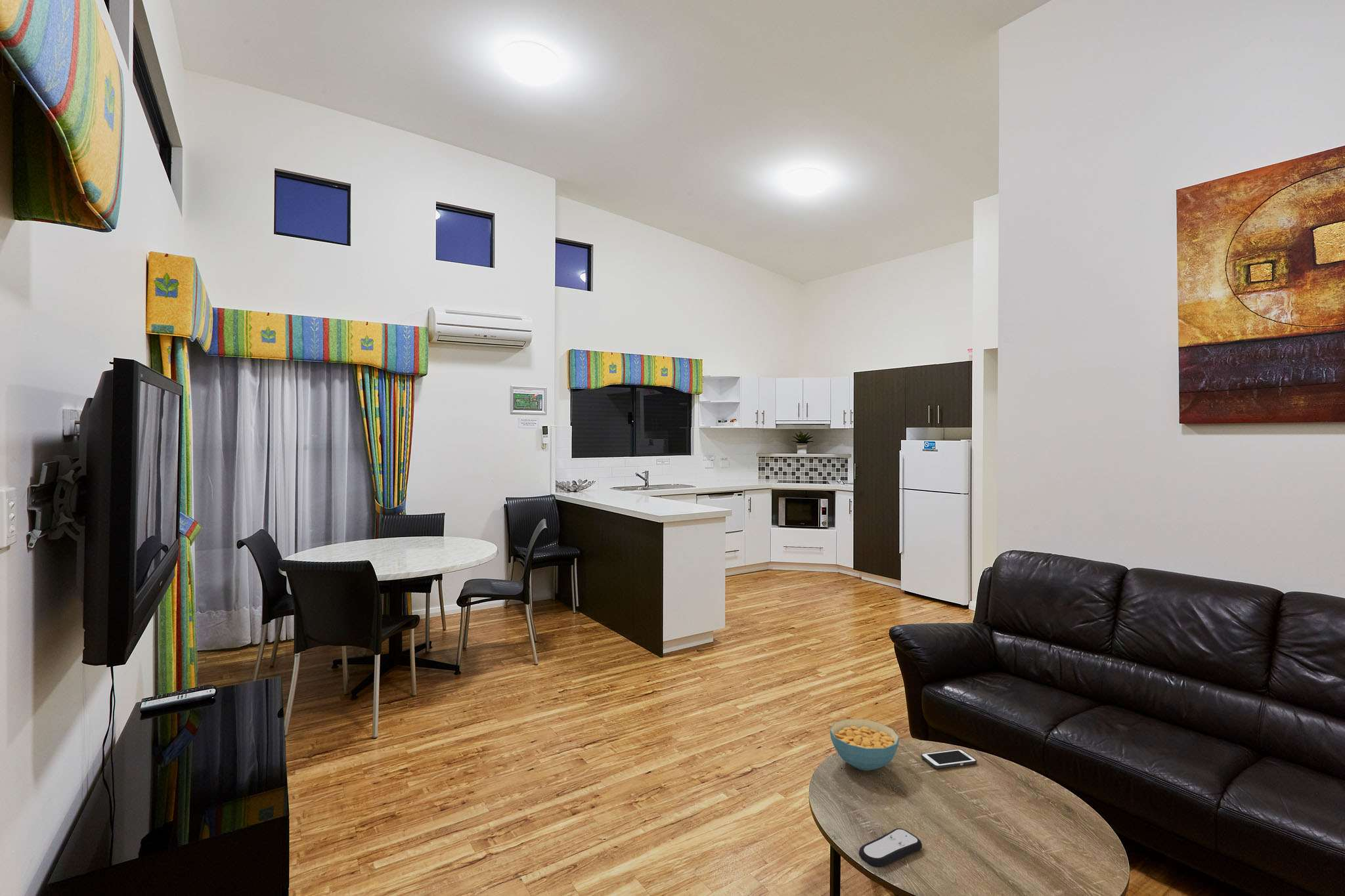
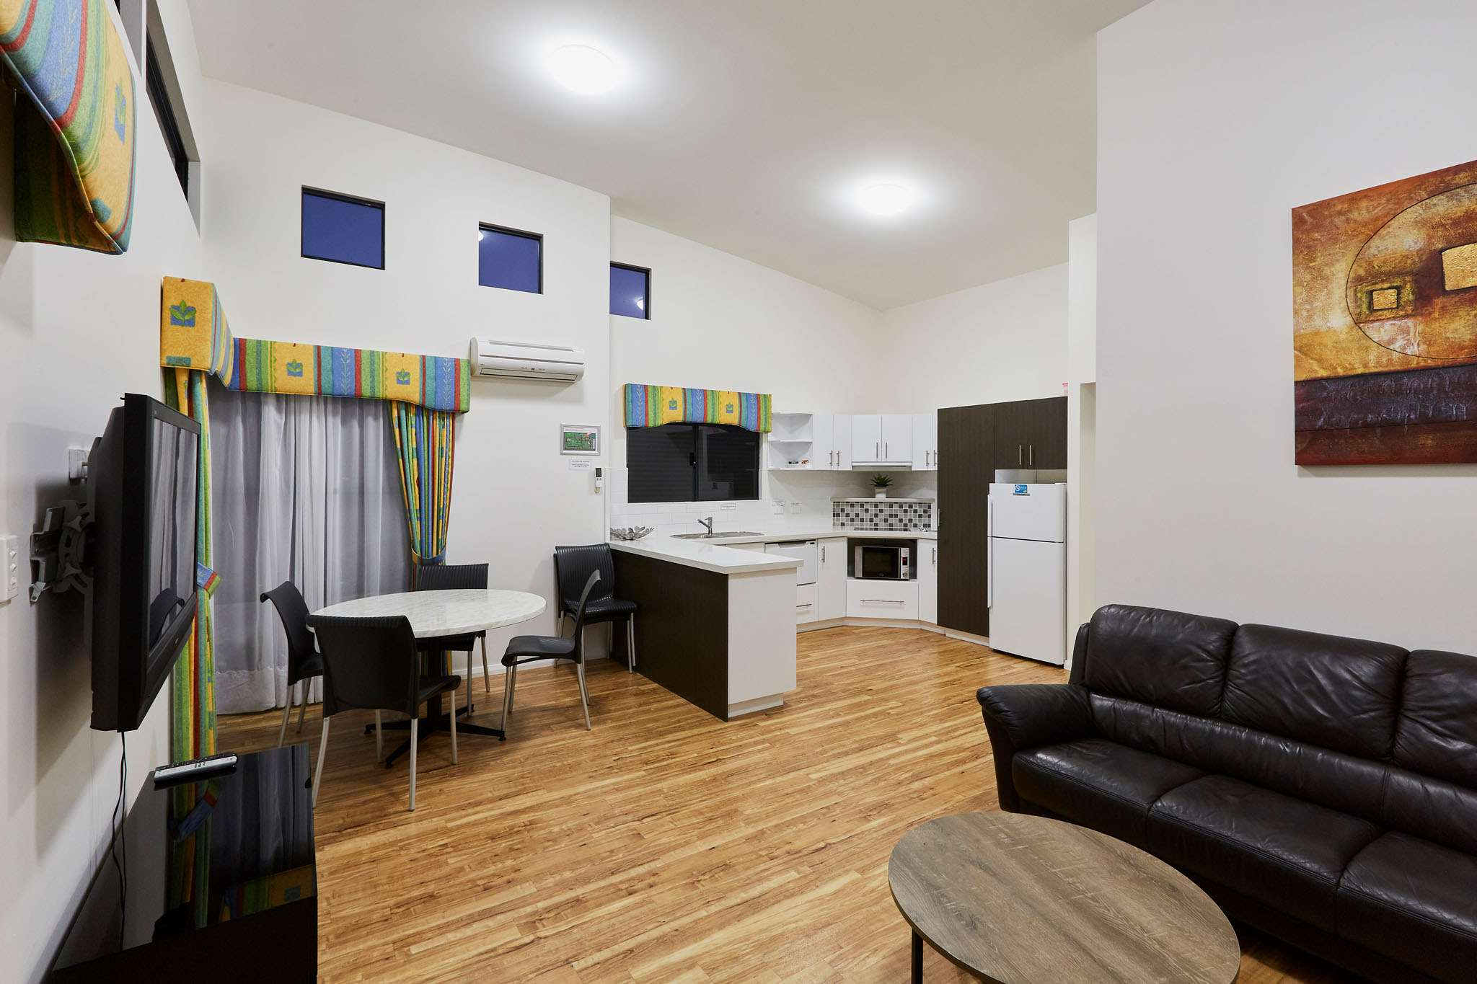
- cell phone (948, 758)
- cereal bowl (864, 749)
- remote control (889, 847)
